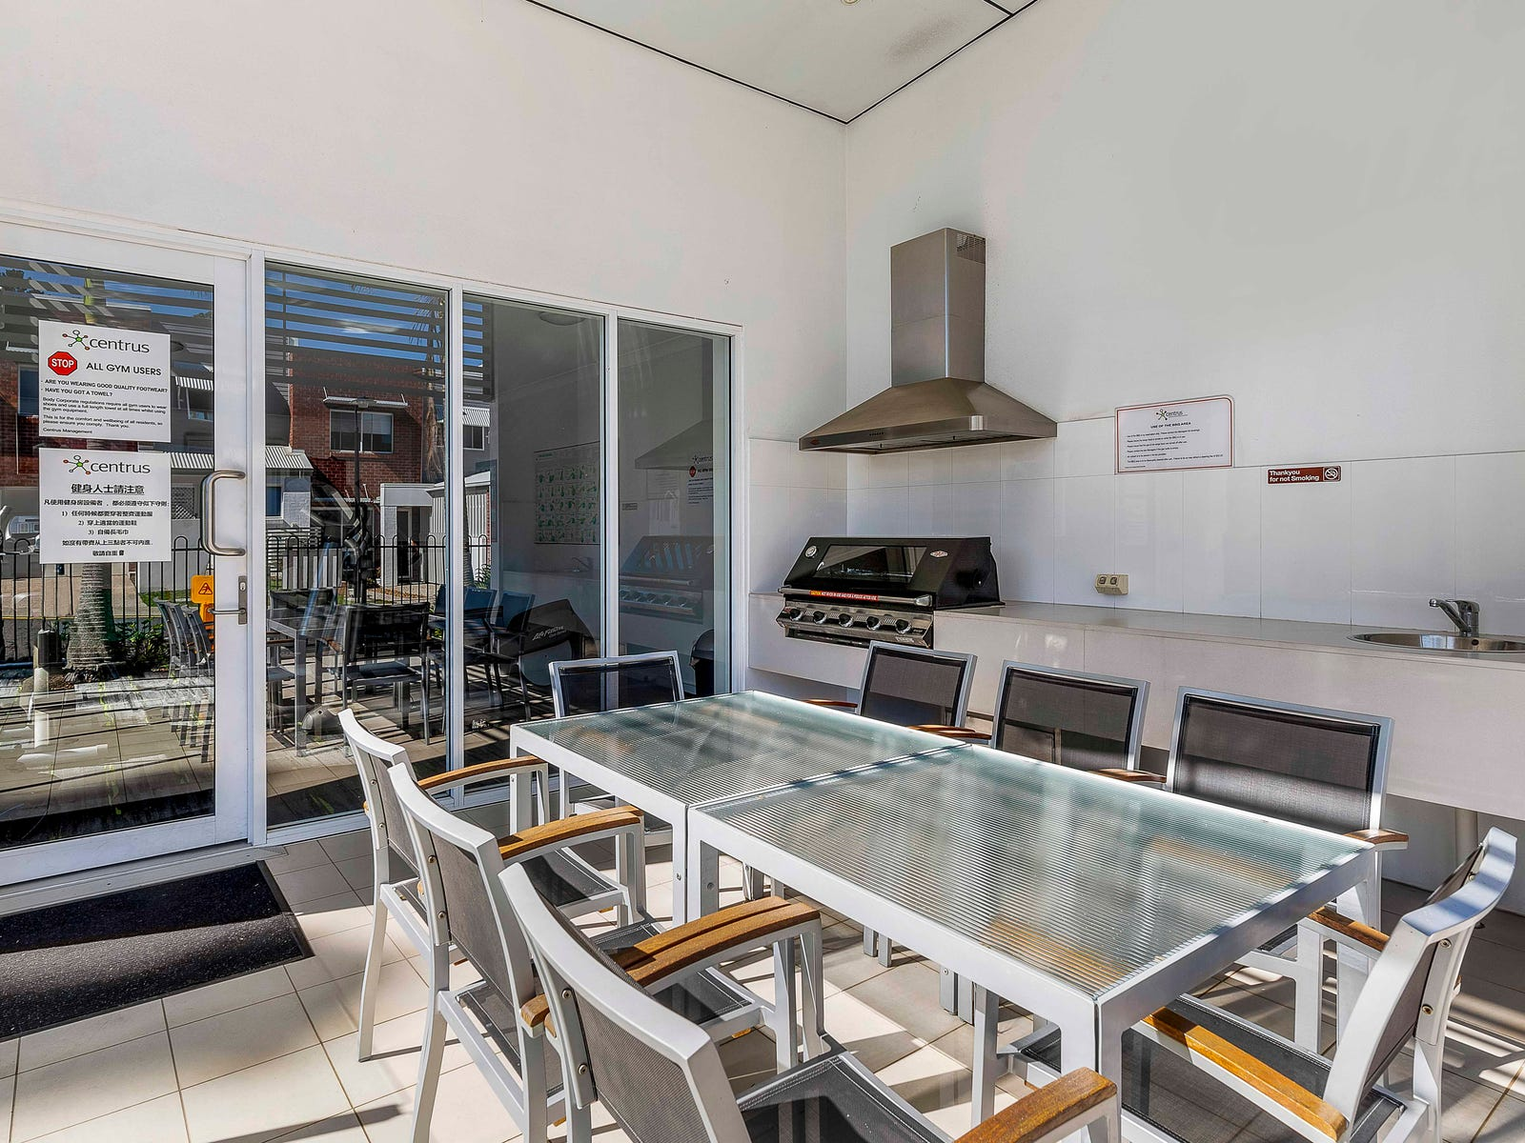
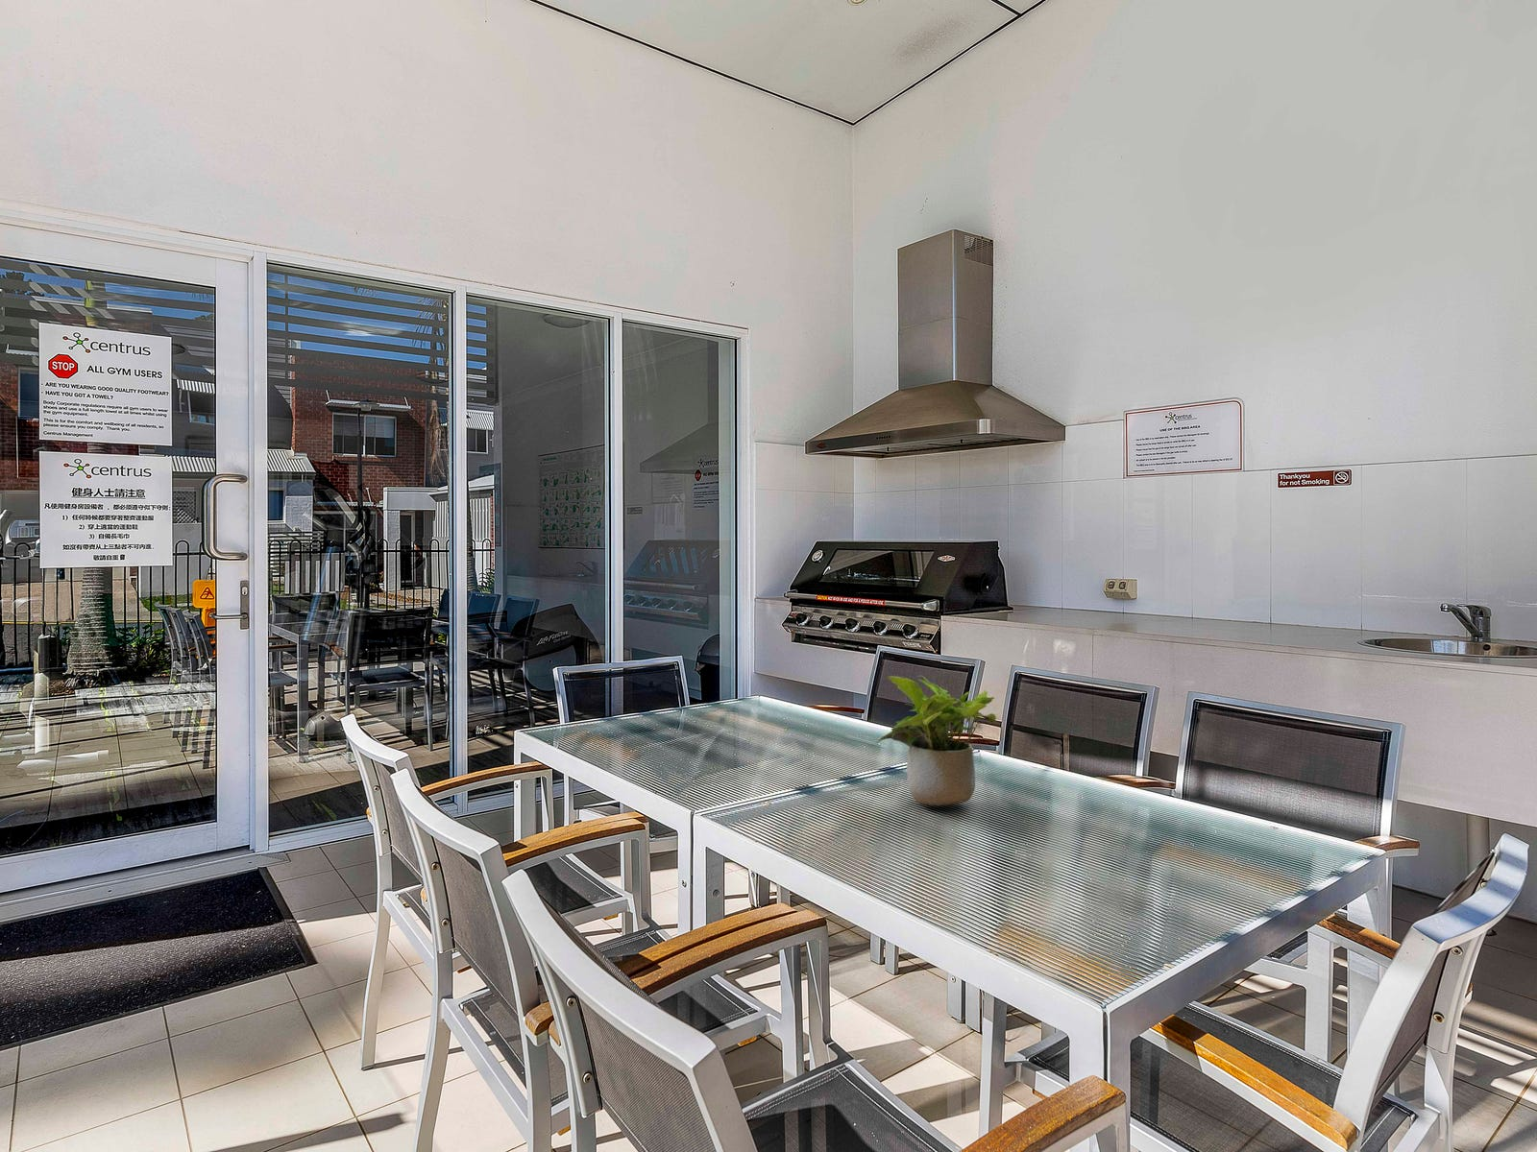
+ potted plant (934, 736)
